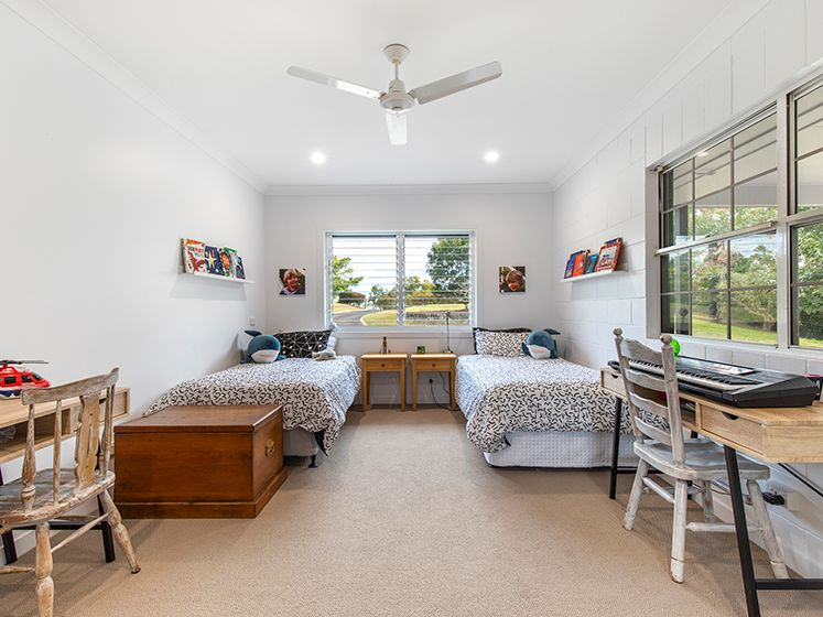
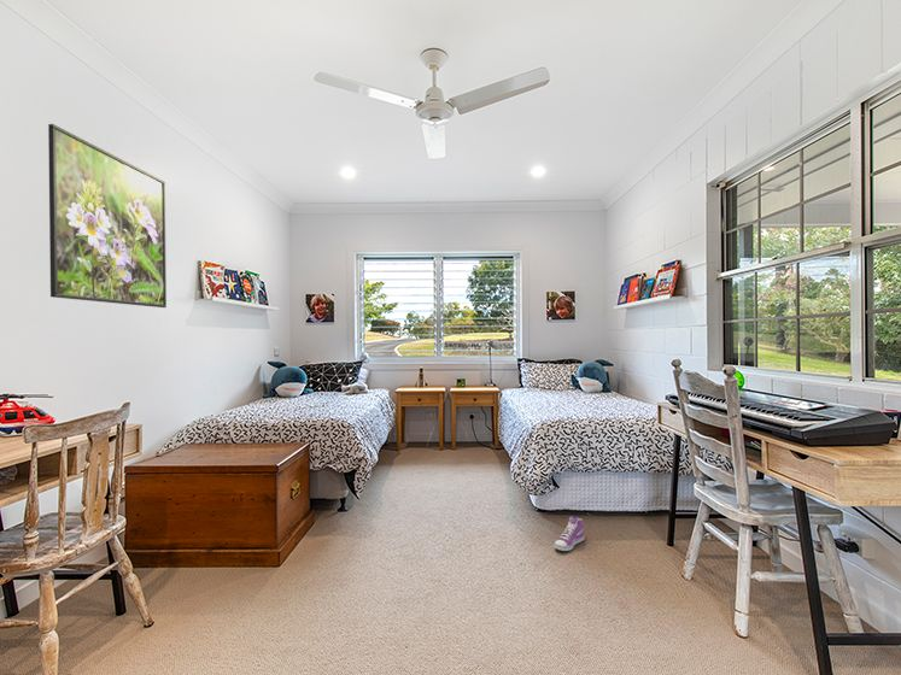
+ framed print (116, 230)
+ sneaker (568, 530)
